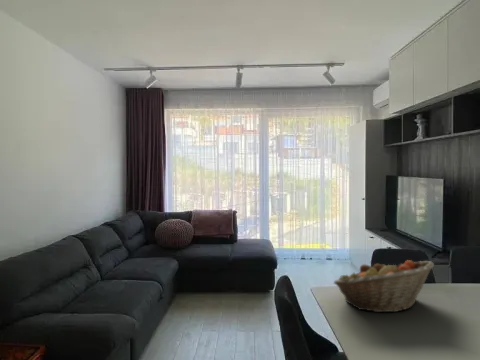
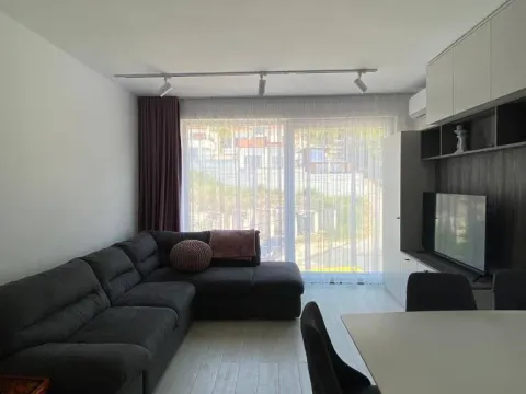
- fruit basket (383, 280)
